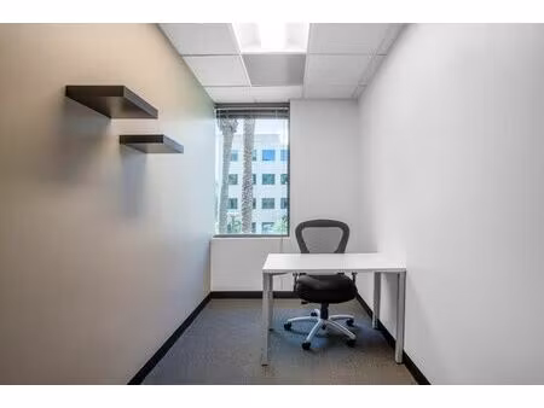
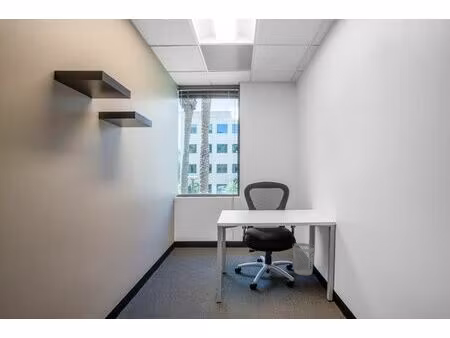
+ wastebasket (303, 259)
